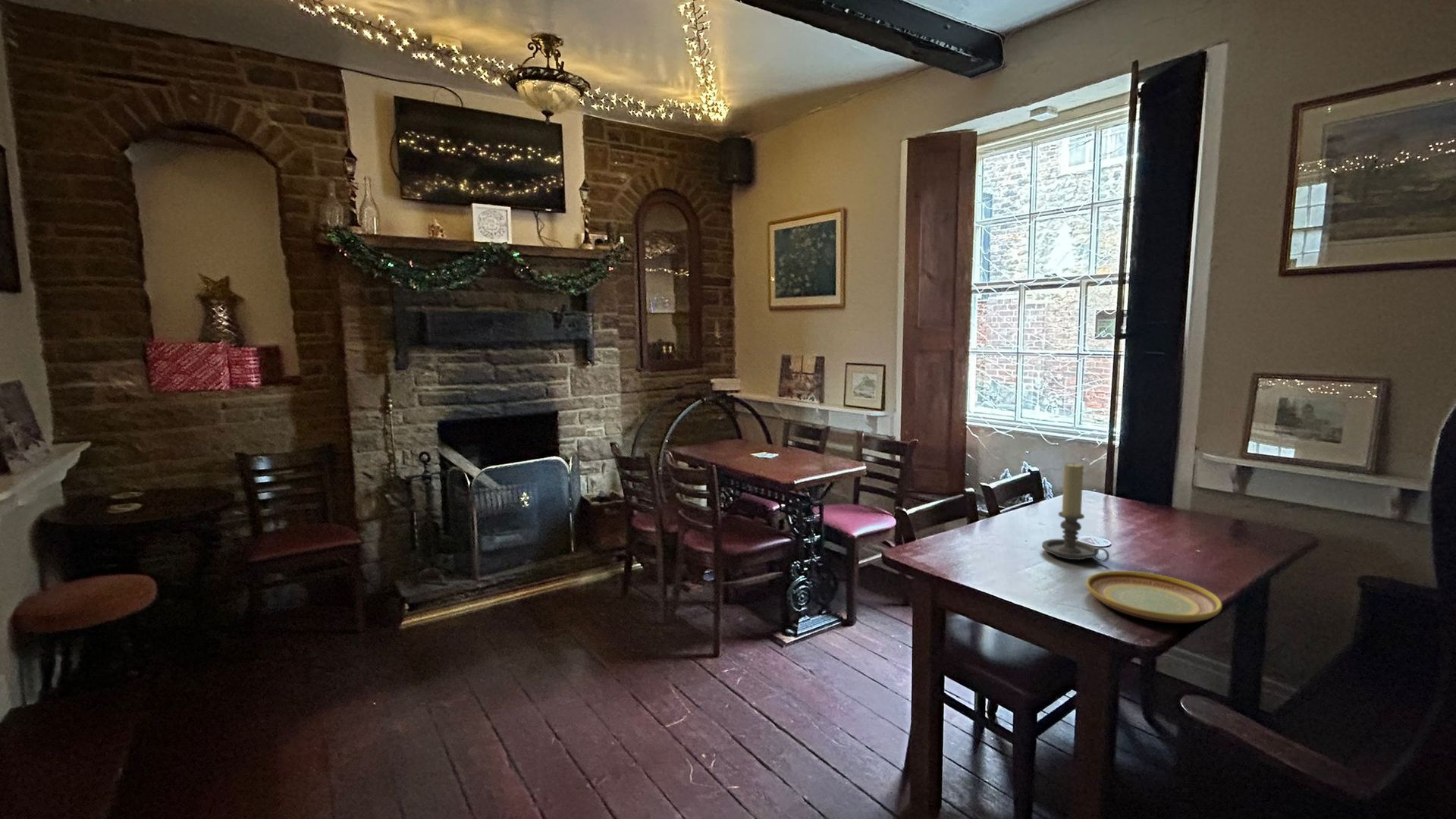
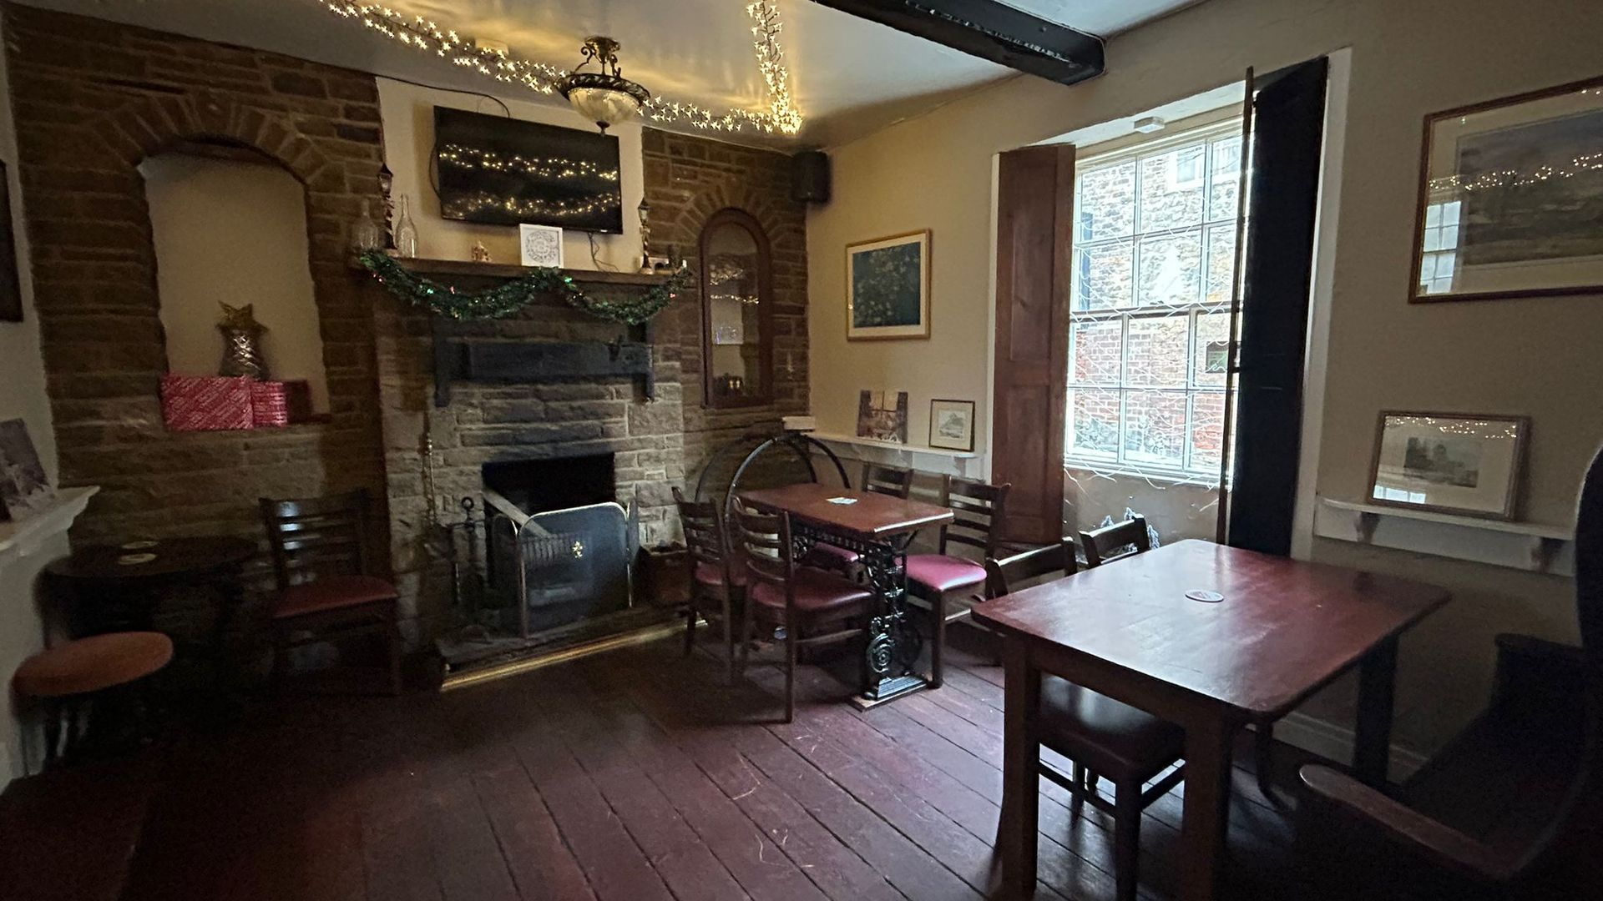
- plate (1150, 598)
- candle holder (1077, 510)
